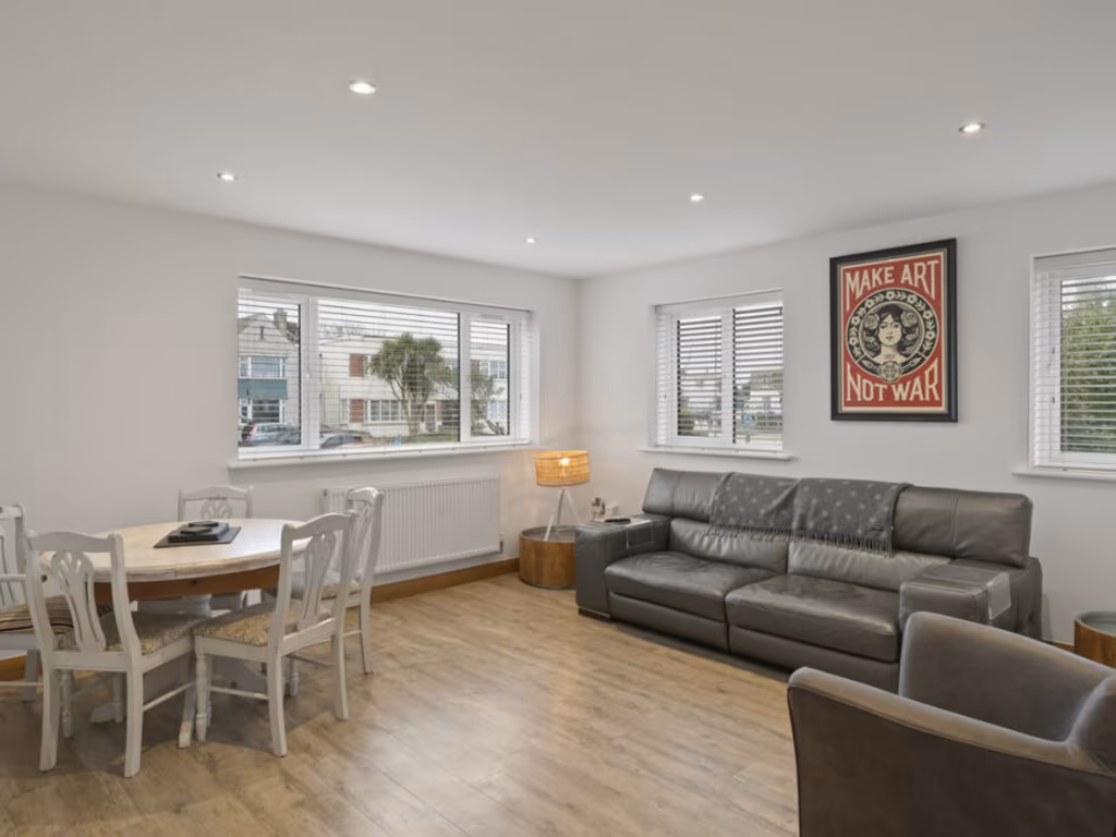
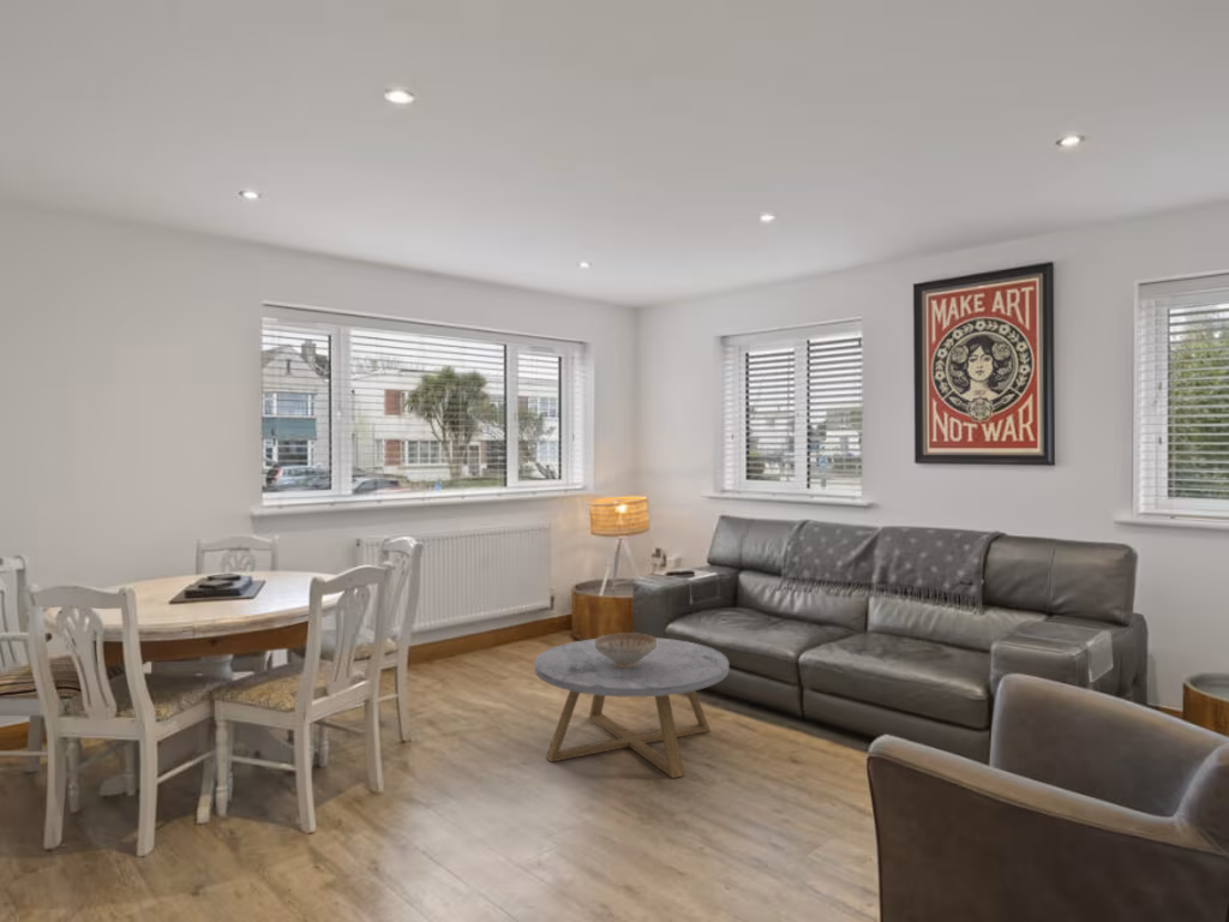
+ decorative bowl (625, 651)
+ coffee table (631, 695)
